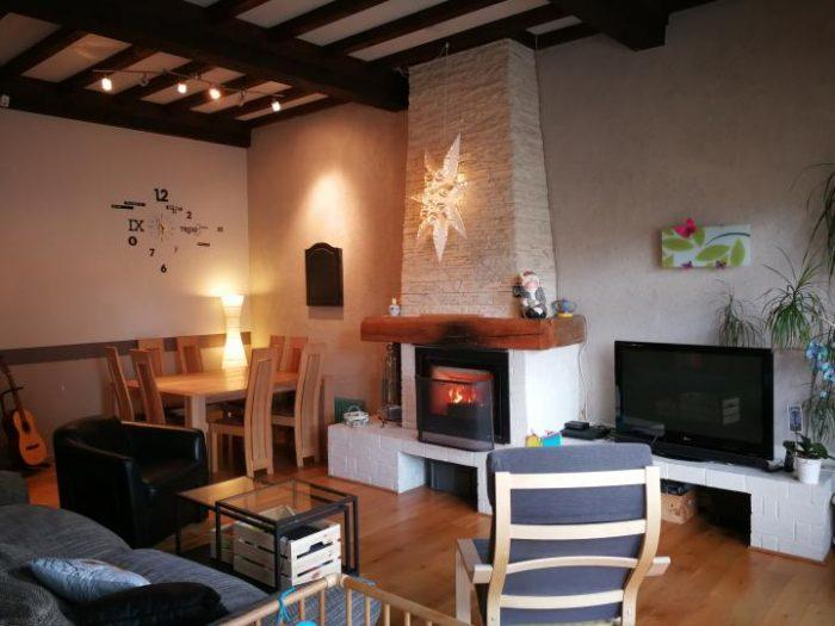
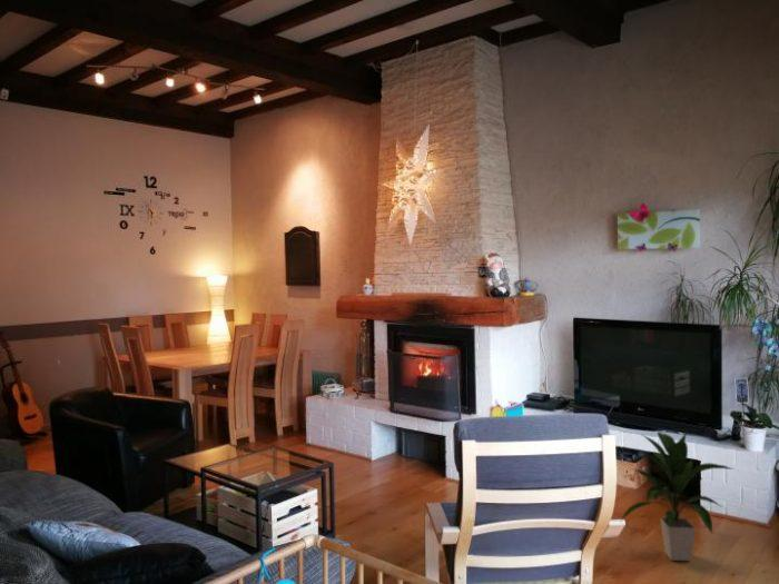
+ indoor plant (671, 493)
